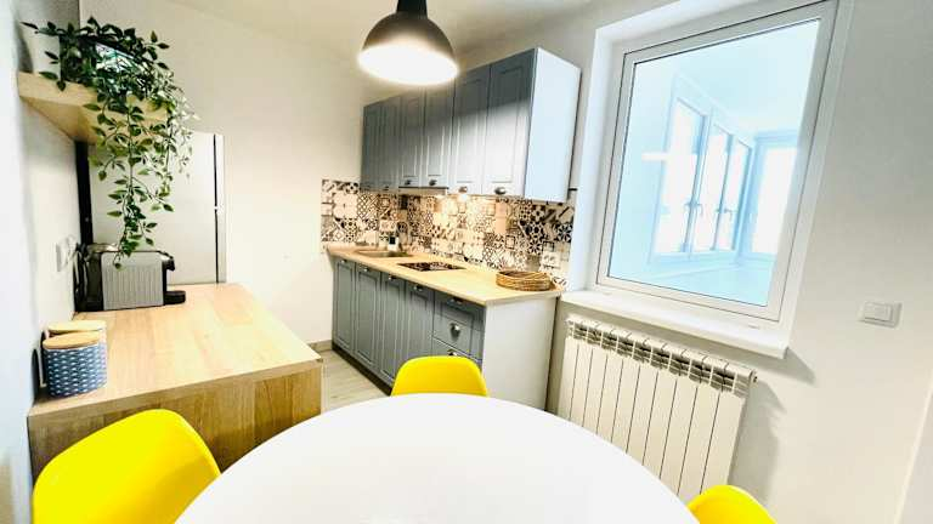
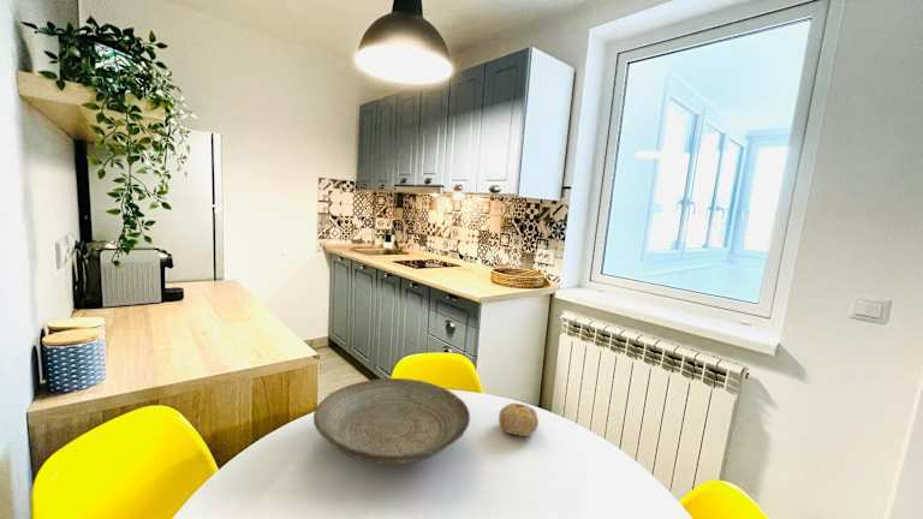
+ decorative bowl (393, 426)
+ fruit (518, 418)
